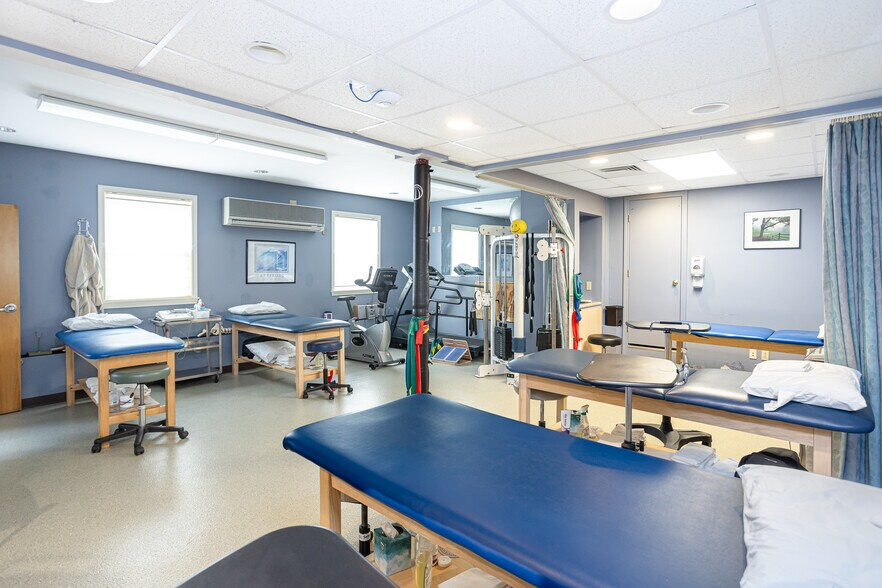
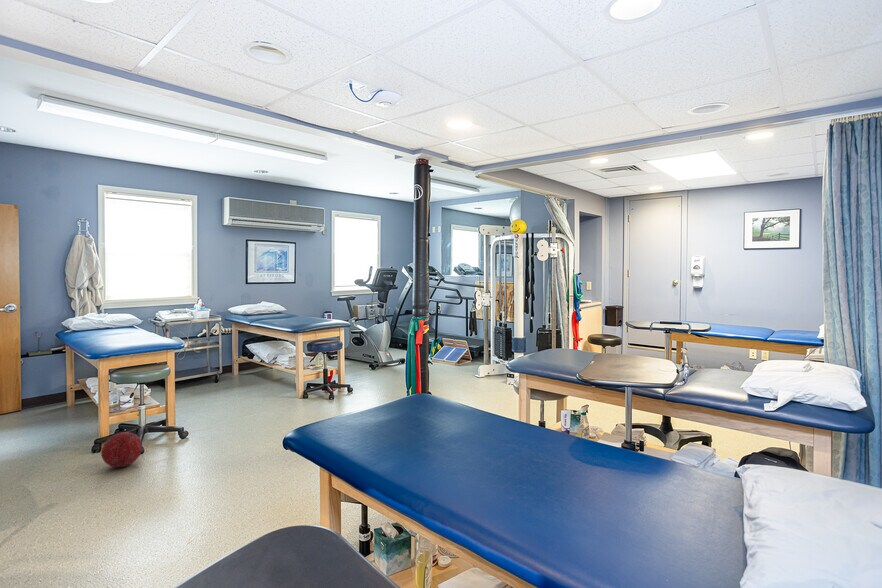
+ ball (122, 449)
